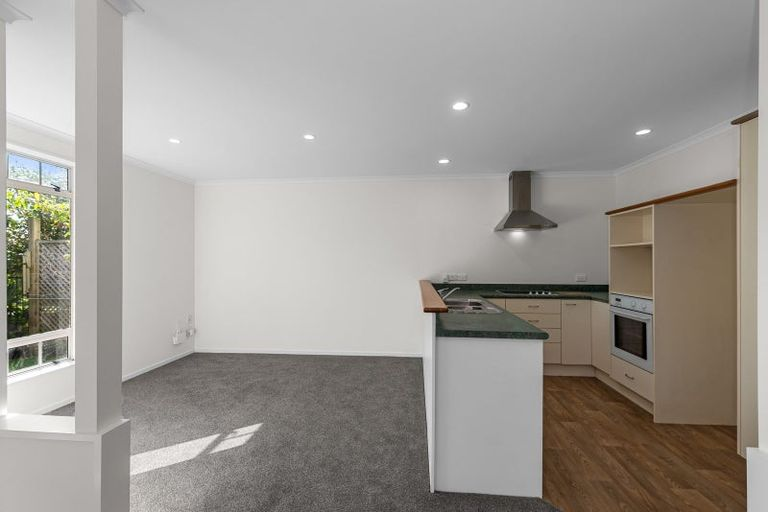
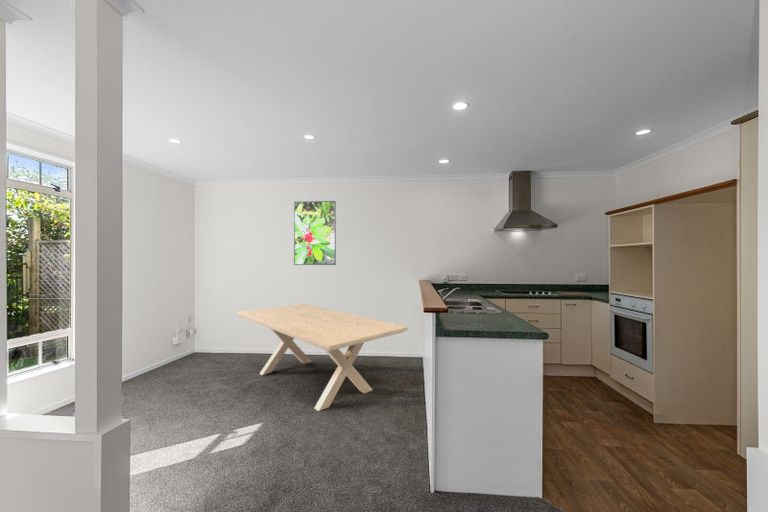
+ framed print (314, 233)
+ dining table (314, 345)
